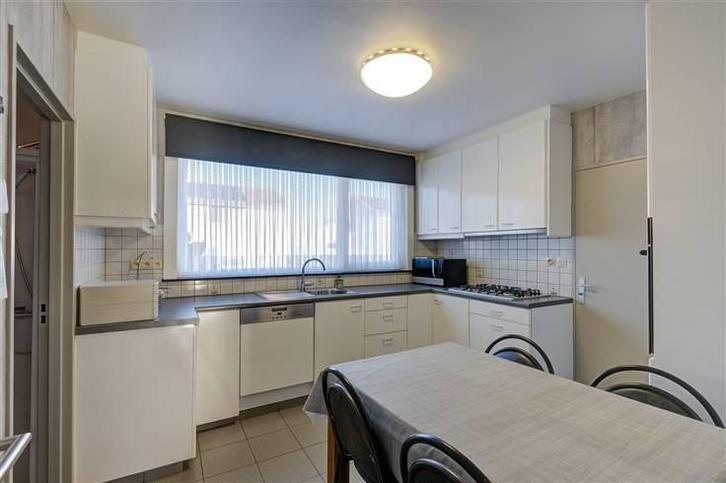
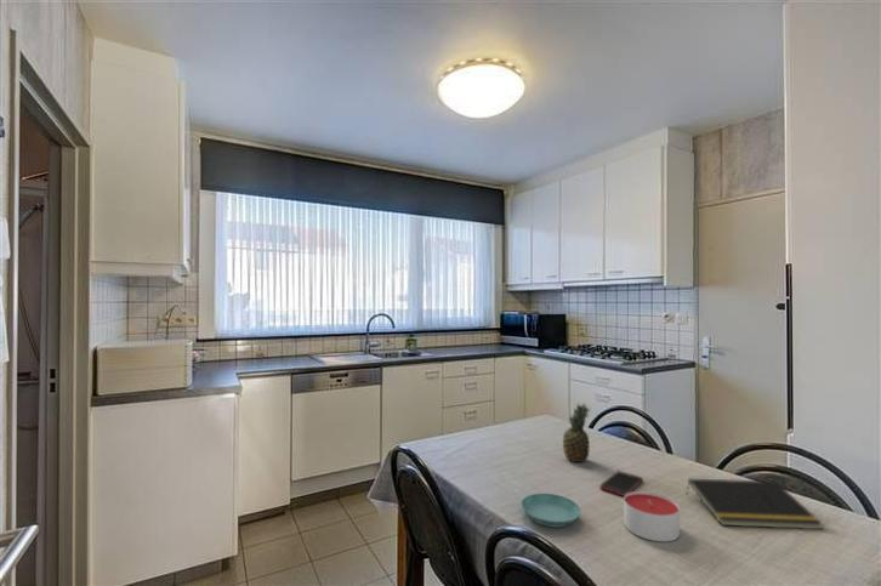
+ candle (650, 513)
+ fruit (576, 429)
+ saucer (550, 511)
+ cell phone (621, 483)
+ notepad (750, 501)
